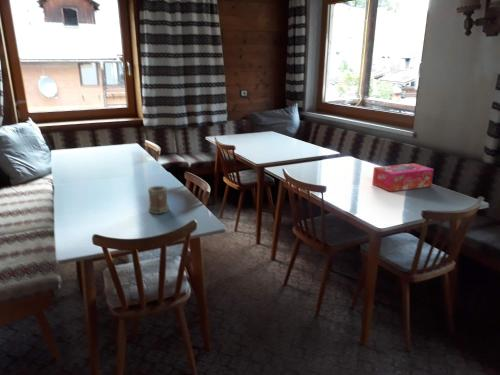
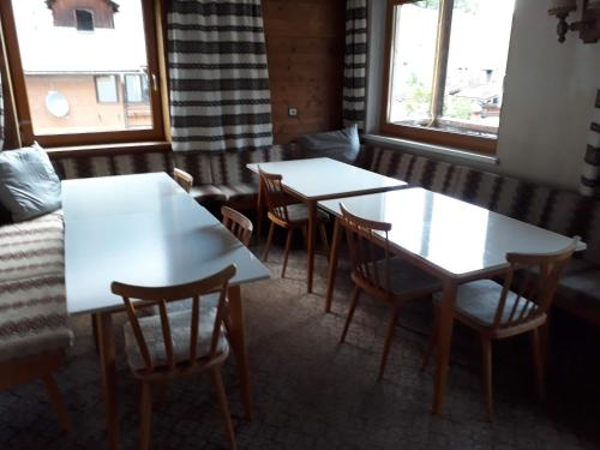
- tissue box (402, 176)
- mug (158, 200)
